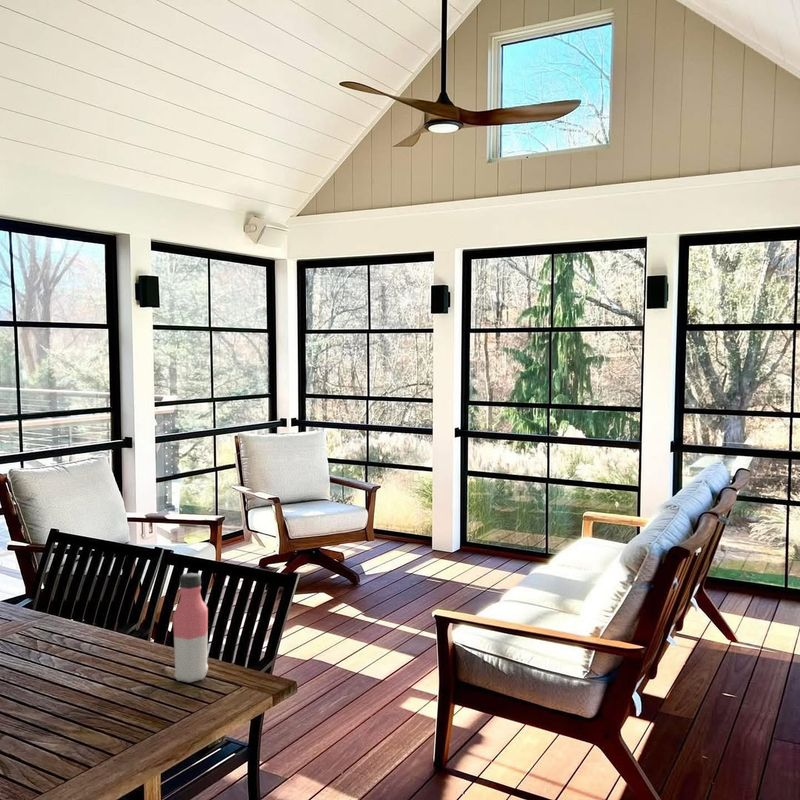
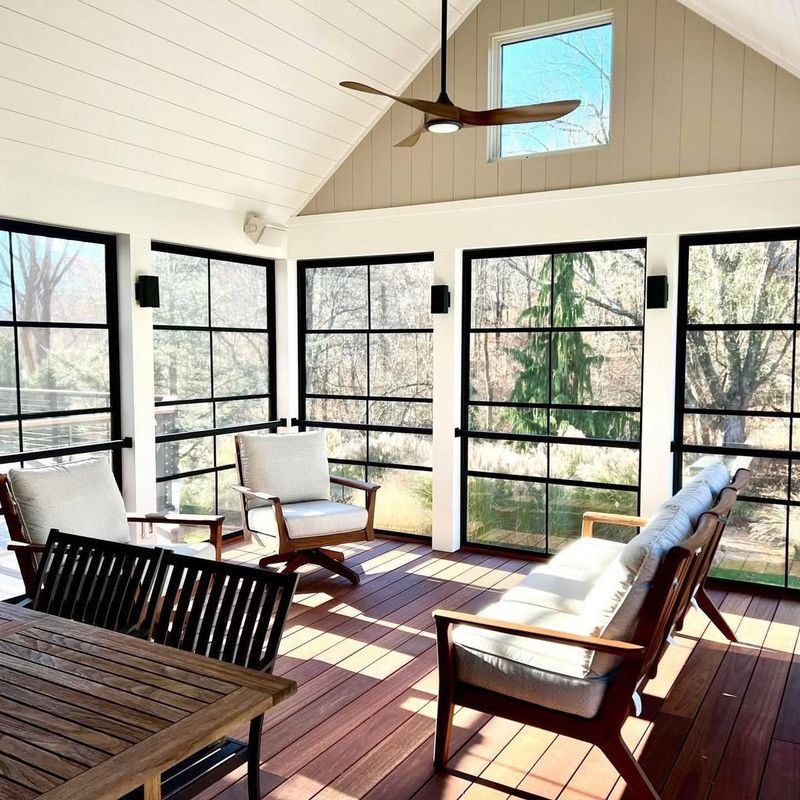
- water bottle (190, 626)
